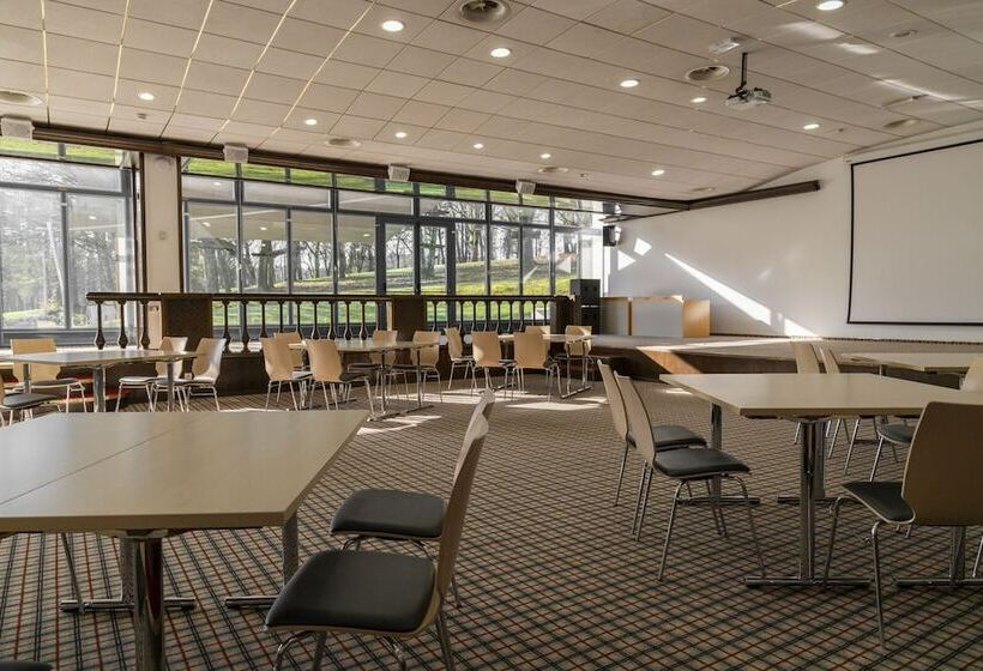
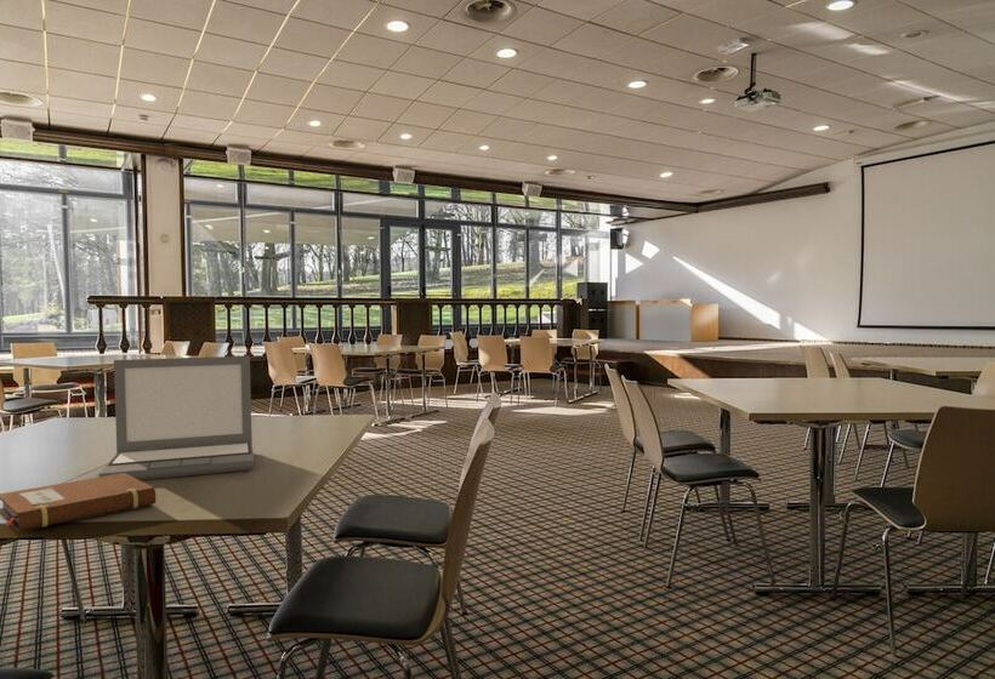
+ notebook (74, 500)
+ laptop (182, 412)
